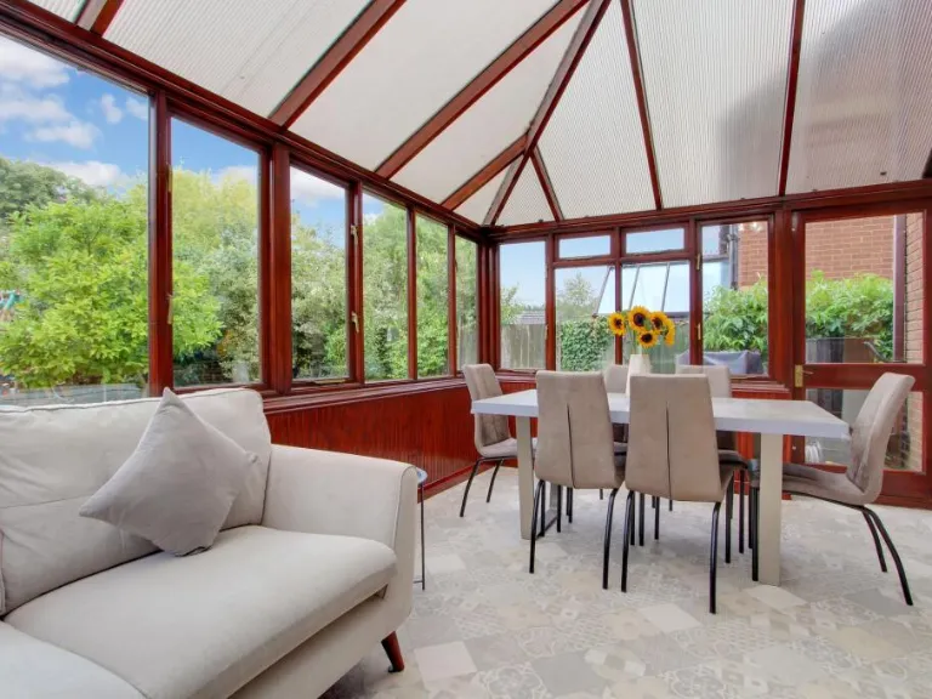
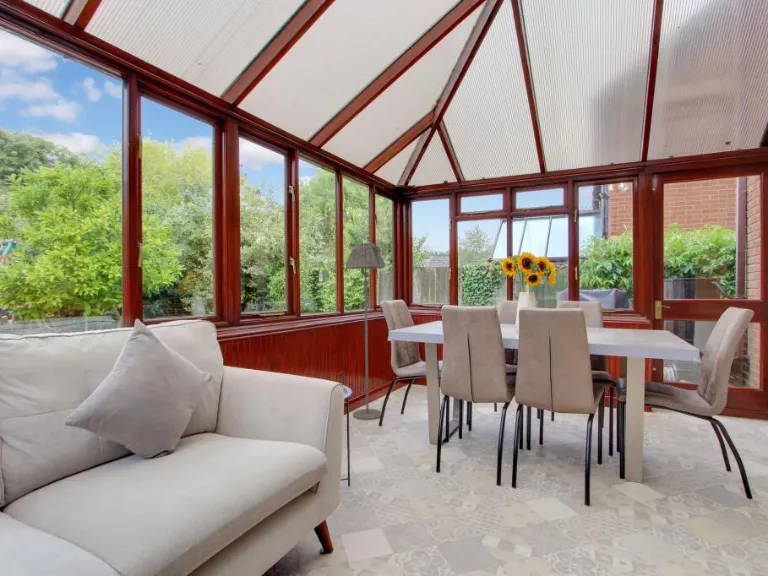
+ floor lamp (366, 329)
